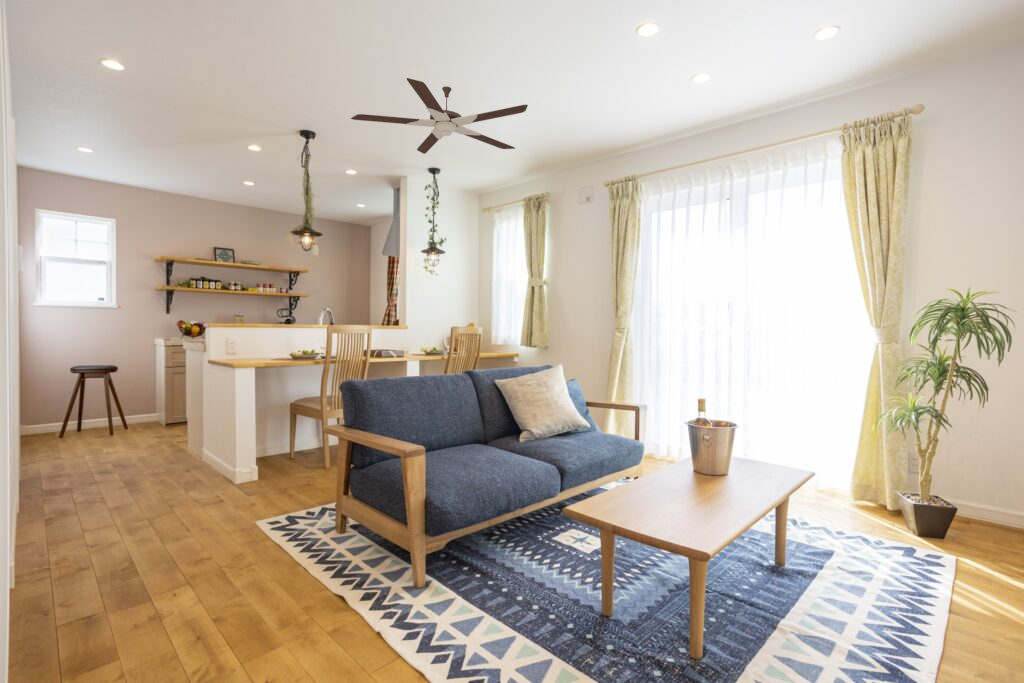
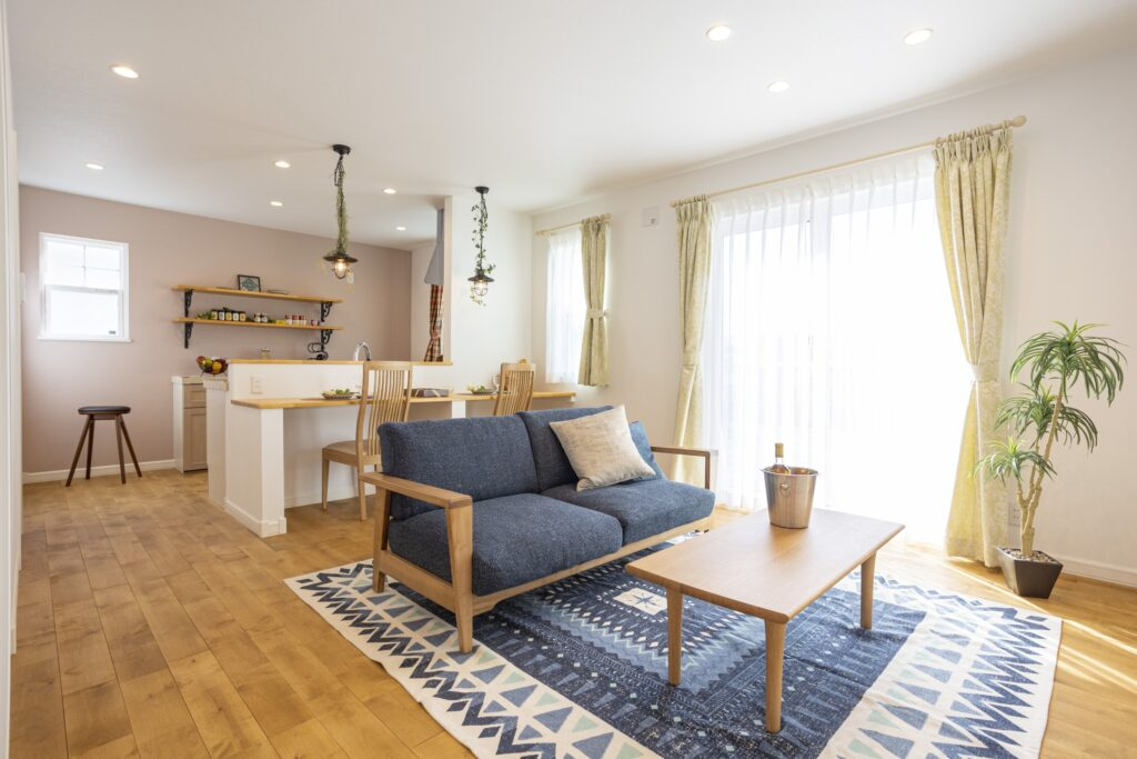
- ceiling fan (439, 111)
